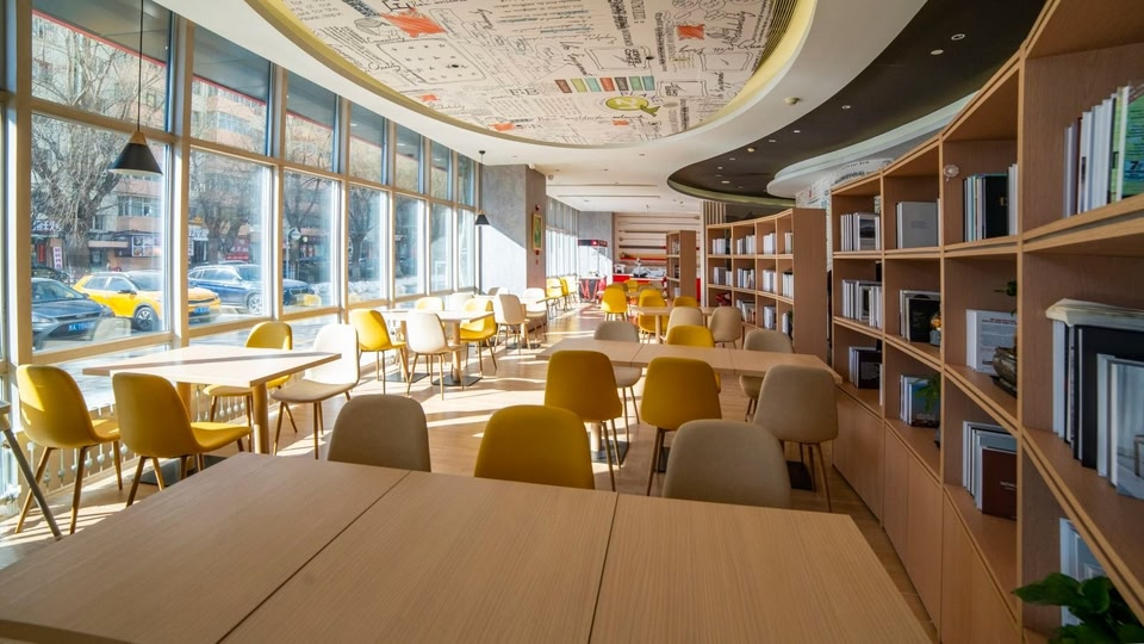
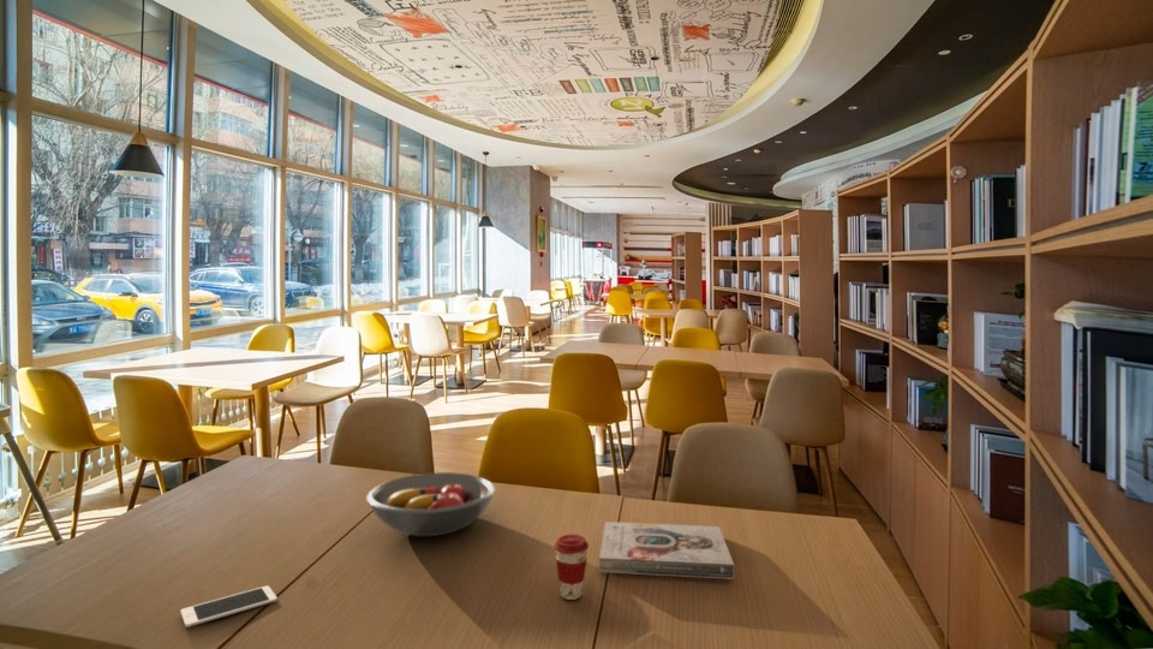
+ coffee cup (570, 566)
+ cell phone (229, 605)
+ fruit bowl (432, 502)
+ book (663, 547)
